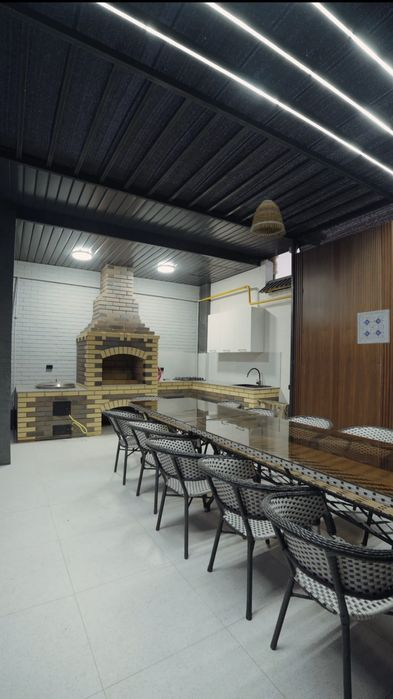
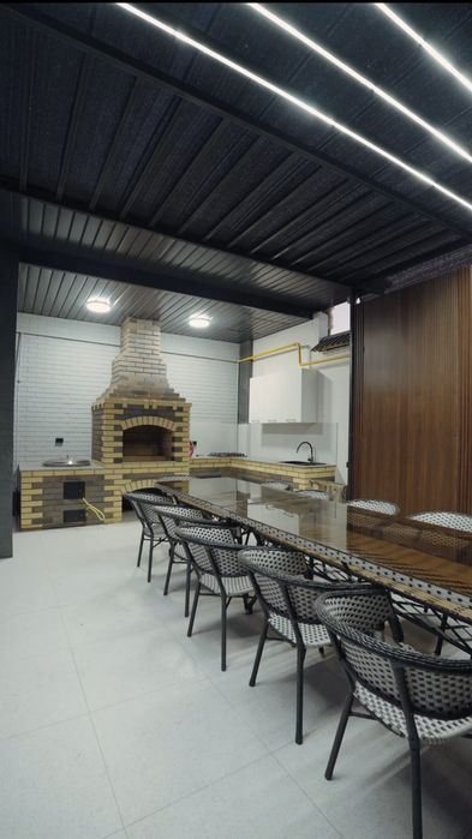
- wall art (372, 327)
- lamp shade (266, 218)
